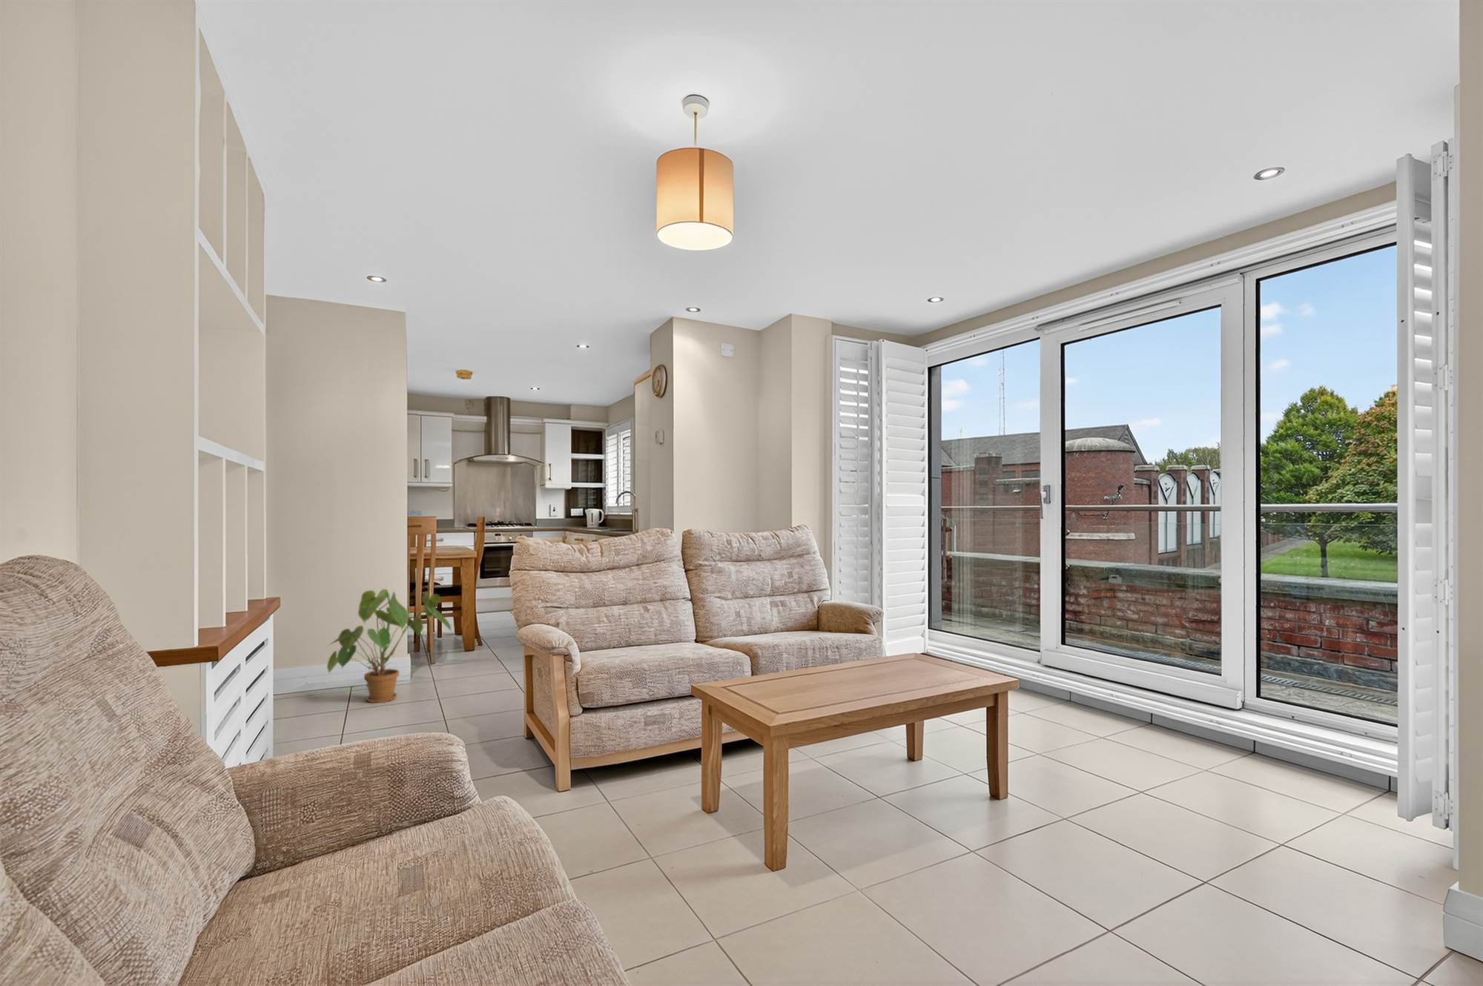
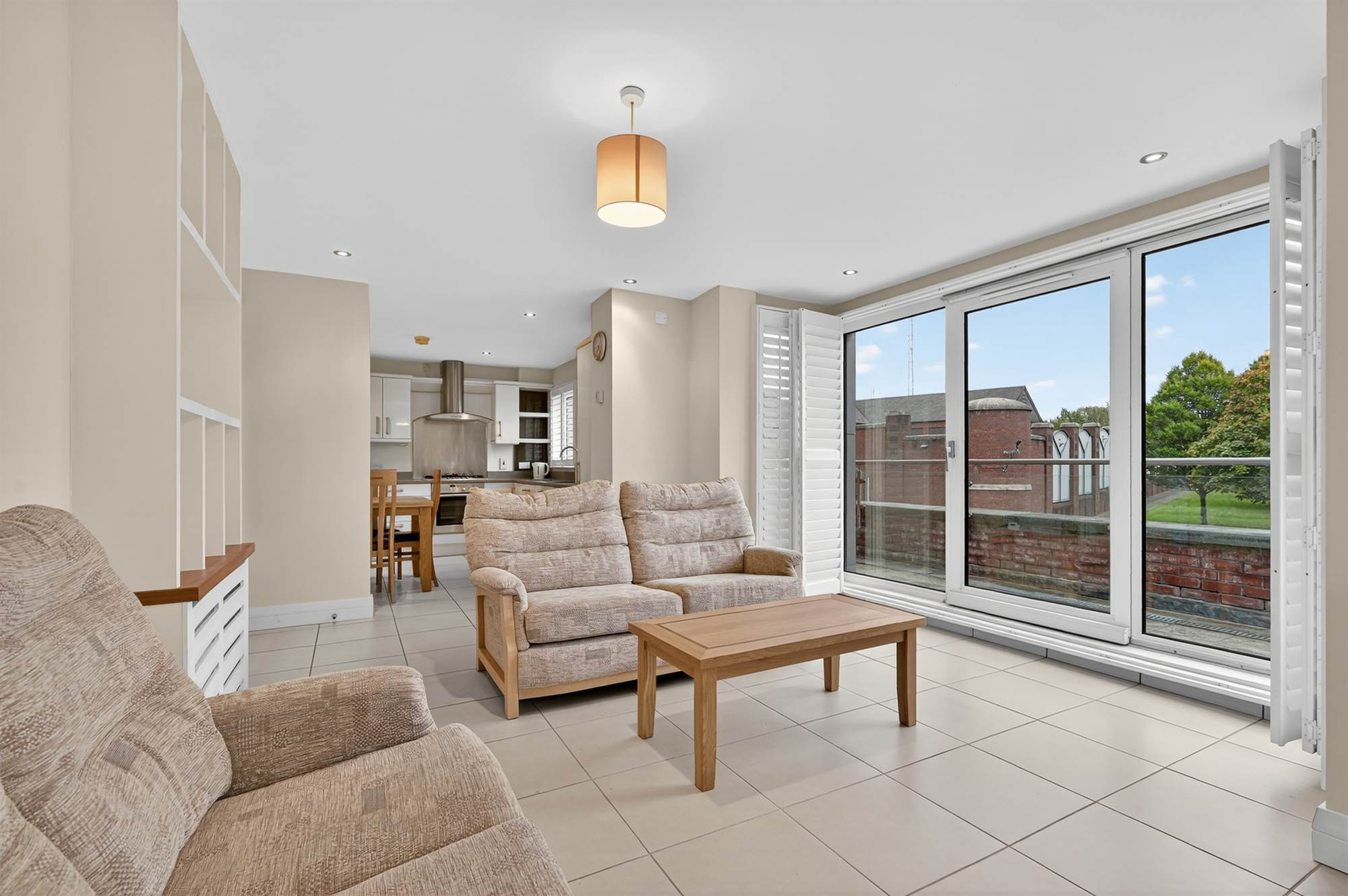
- house plant (391, 642)
